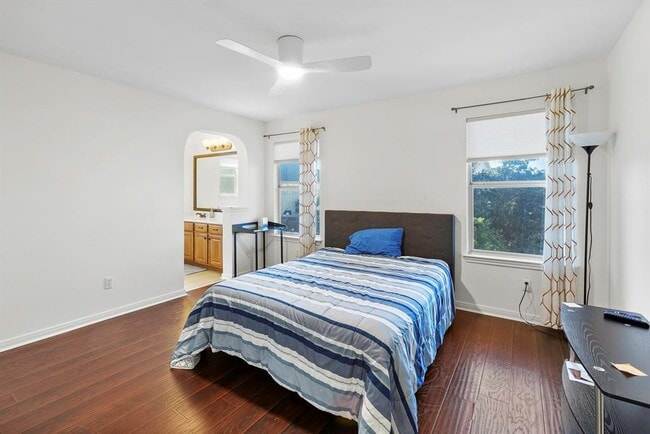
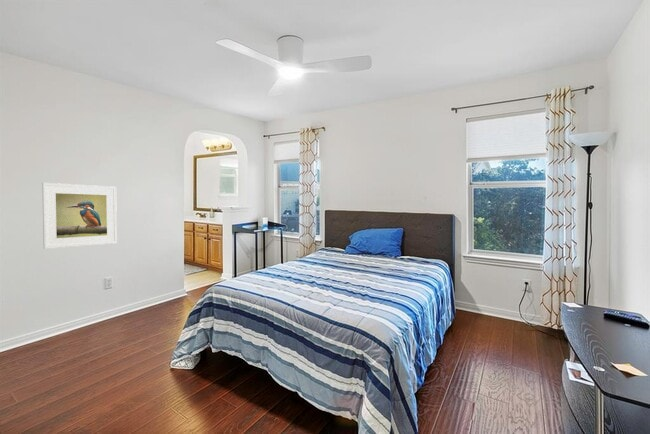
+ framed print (82, 215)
